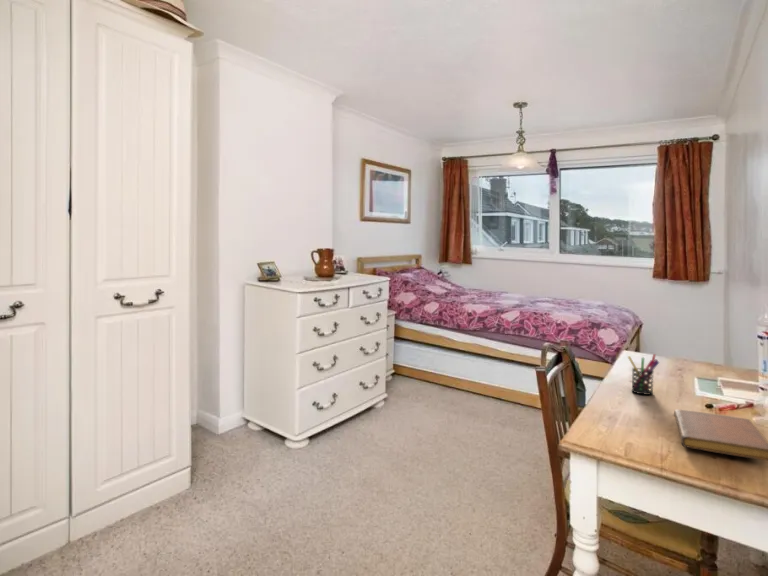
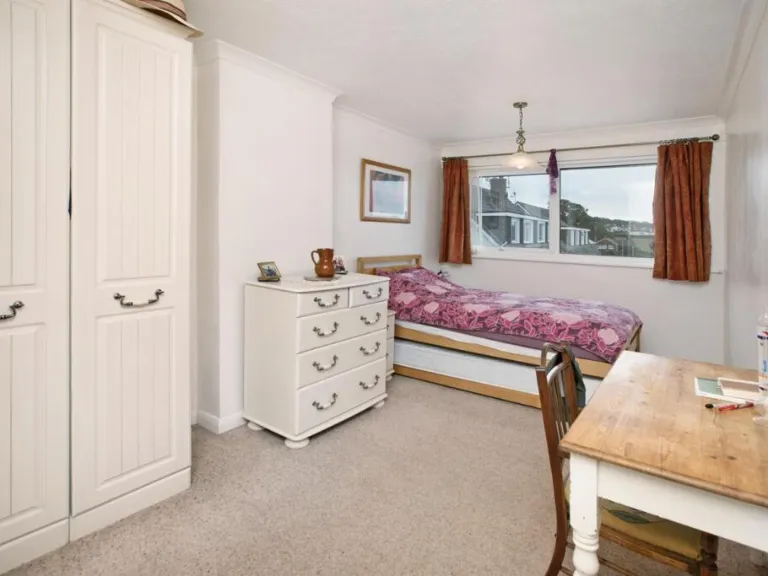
- notebook (717, 431)
- pen holder (643, 372)
